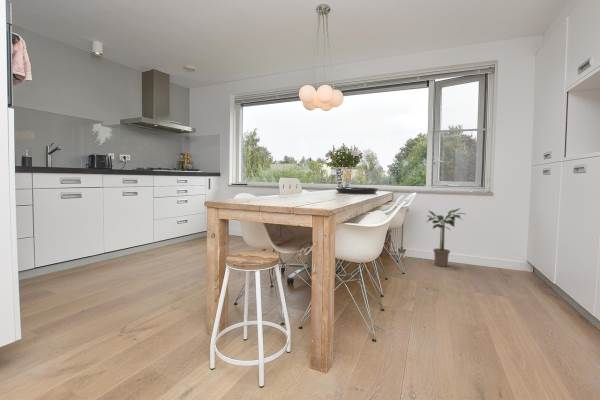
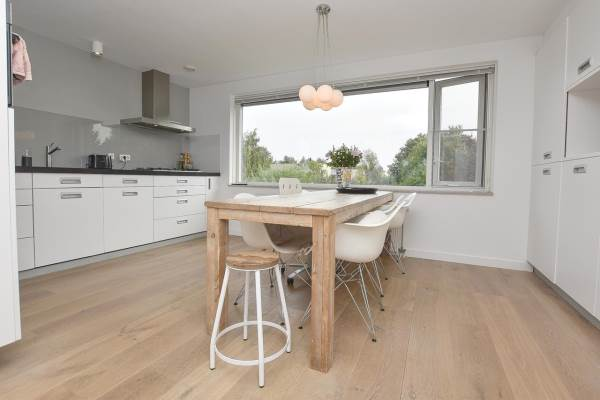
- potted plant (443, 235)
